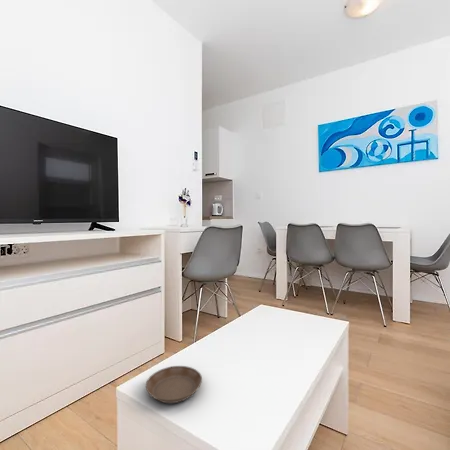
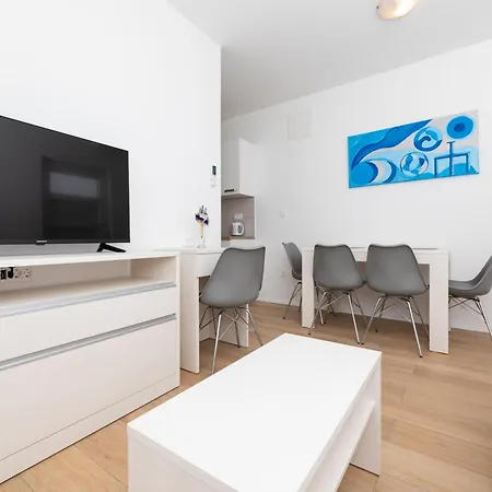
- saucer (174, 385)
